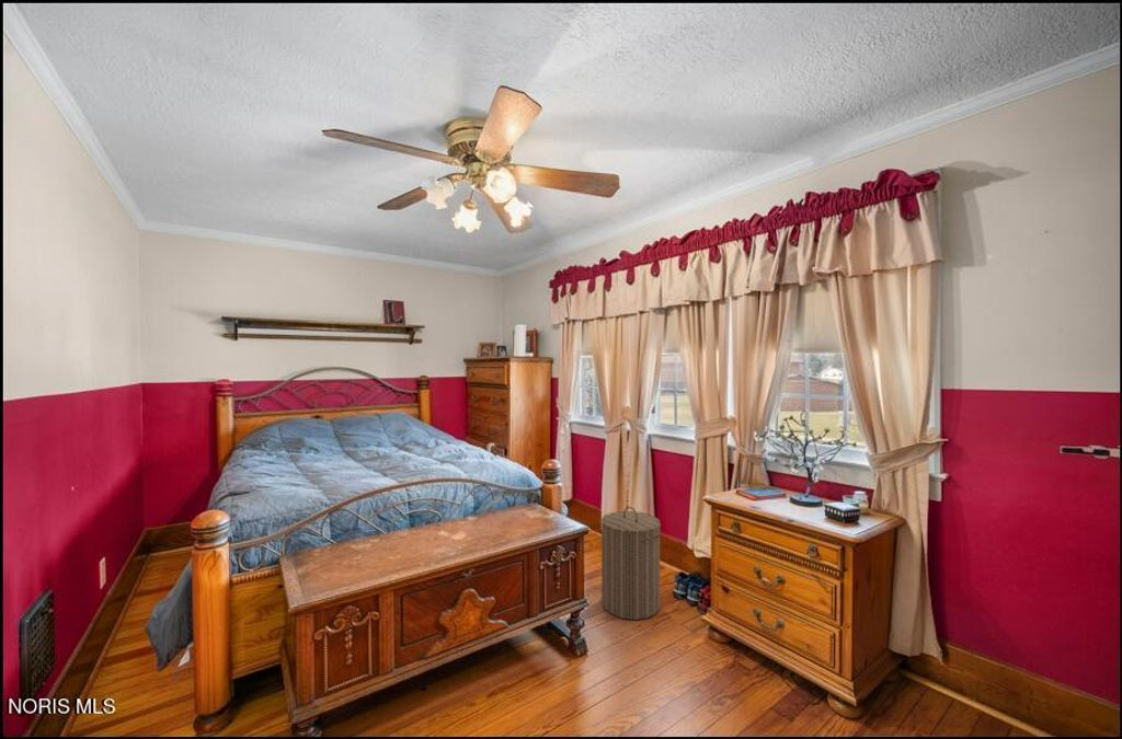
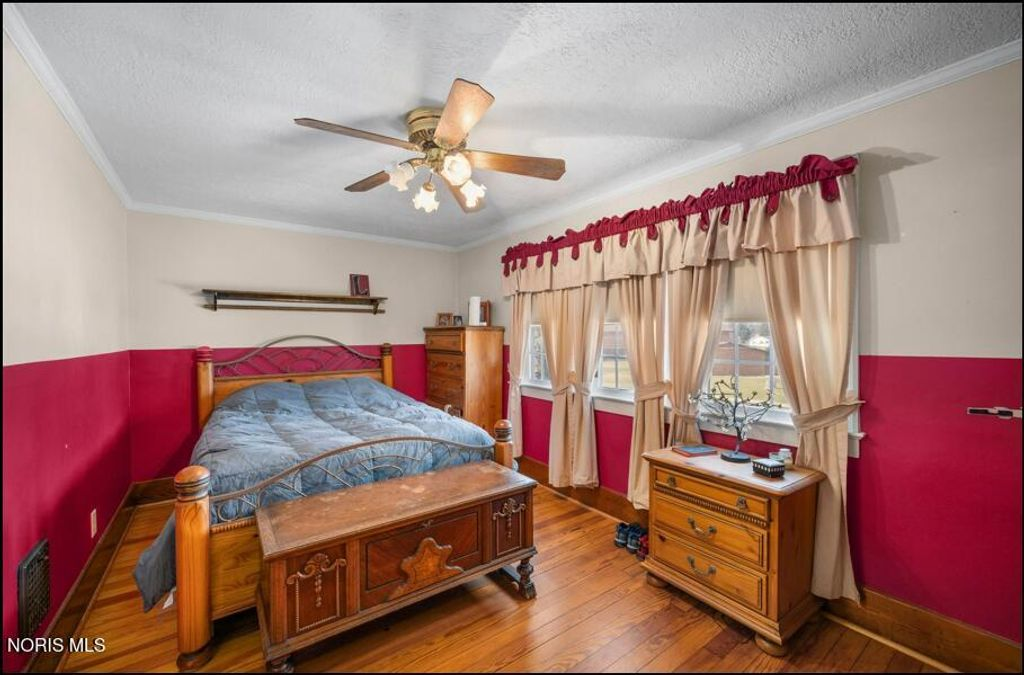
- laundry hamper (630, 555)
